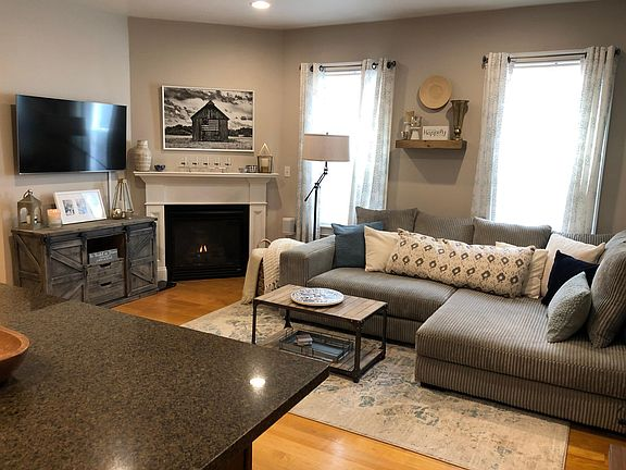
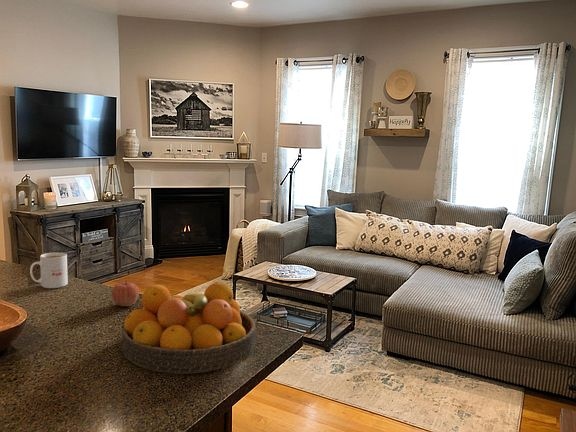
+ apple (125, 292)
+ mug (48, 270)
+ fruit bowl (190, 316)
